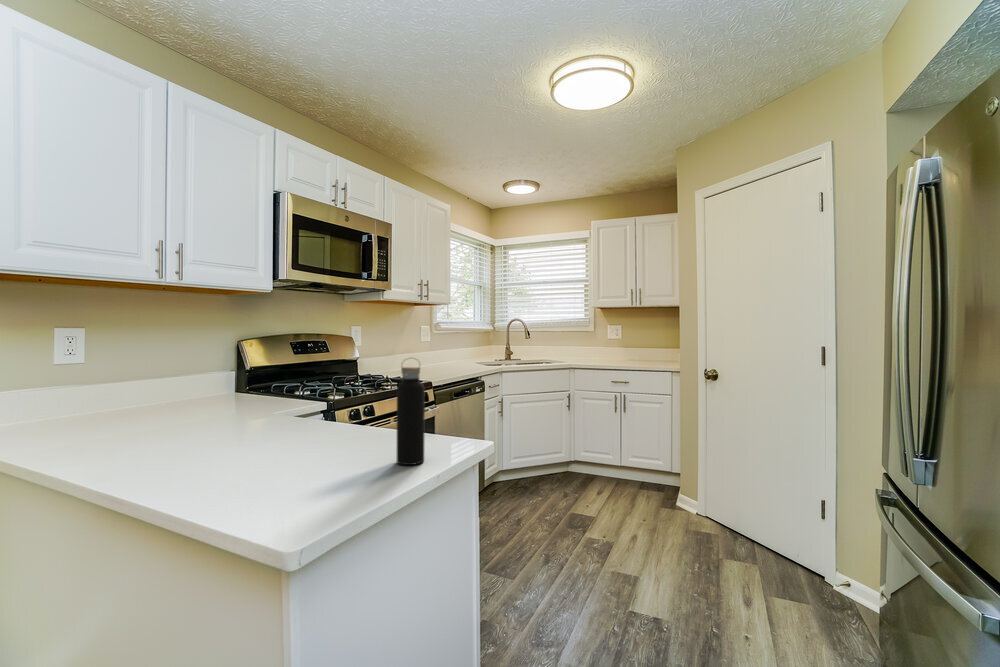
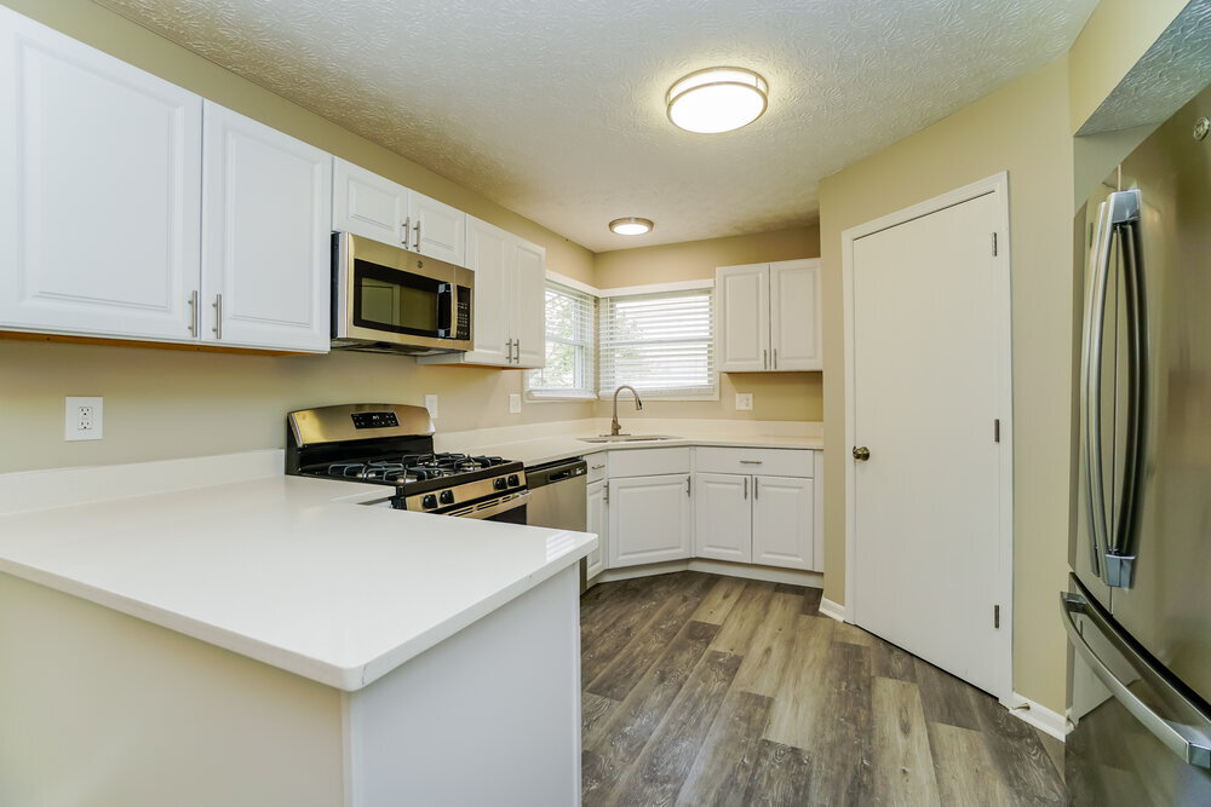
- water bottle (410, 409)
